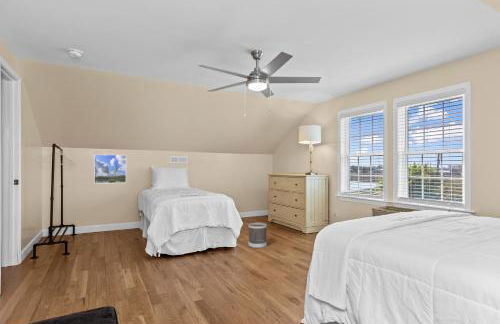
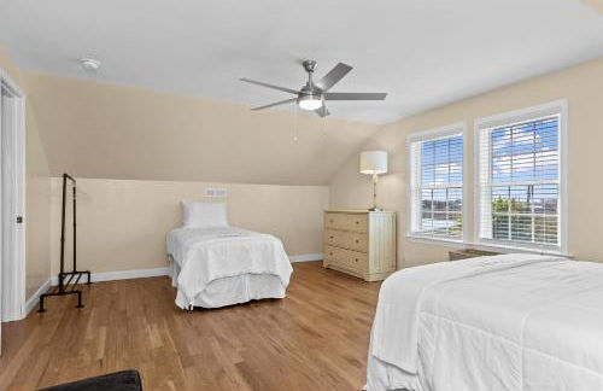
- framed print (110, 169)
- wastebasket (257, 234)
